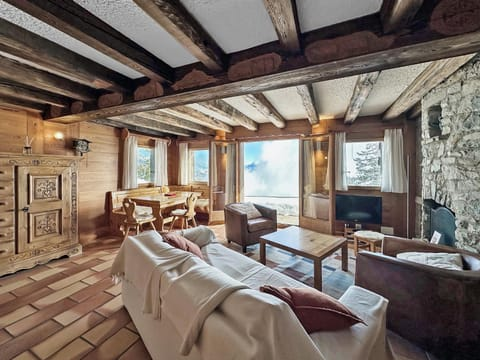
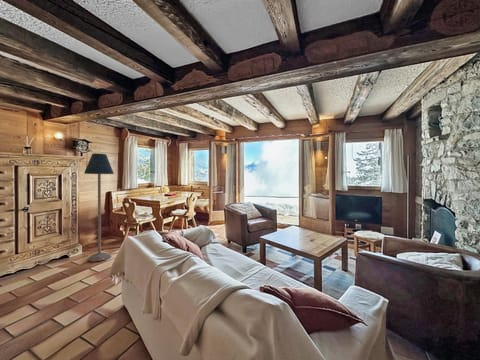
+ floor lamp (99, 205)
